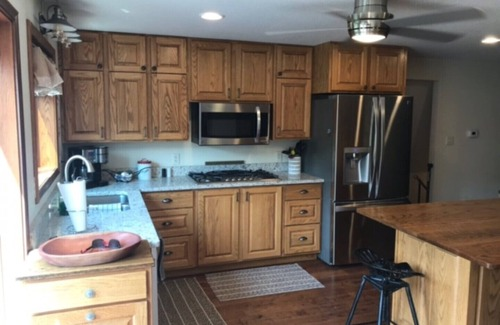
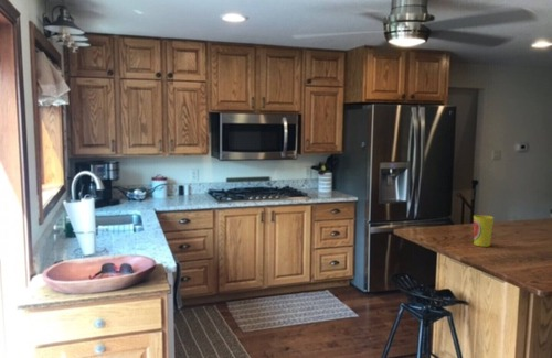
+ cup (482, 230)
